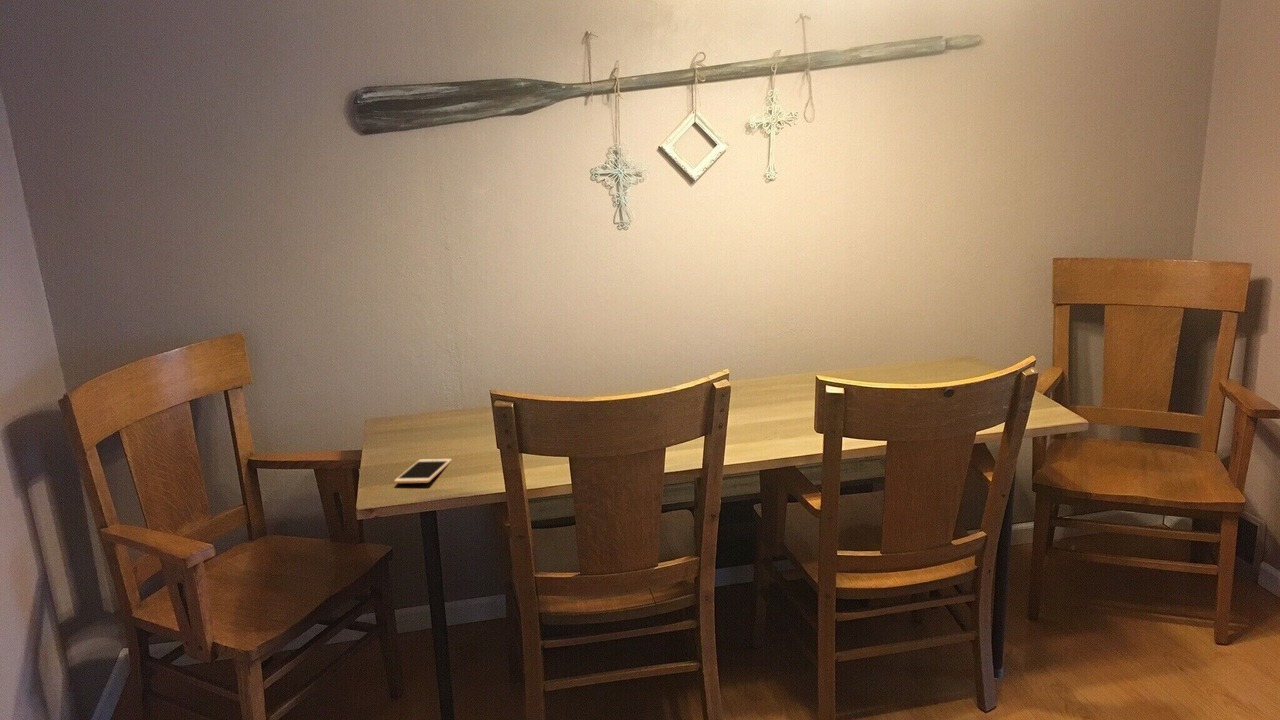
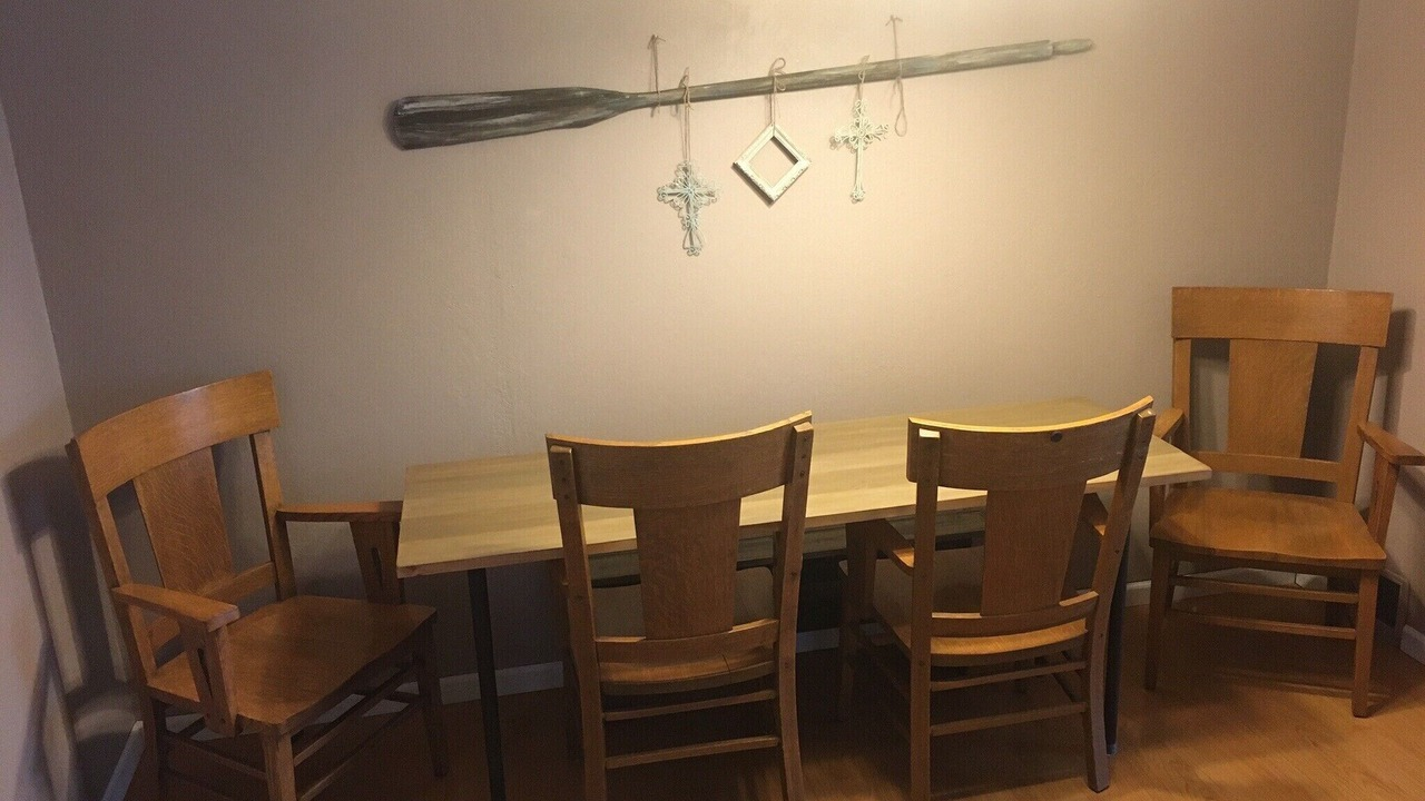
- cell phone (424, 470)
